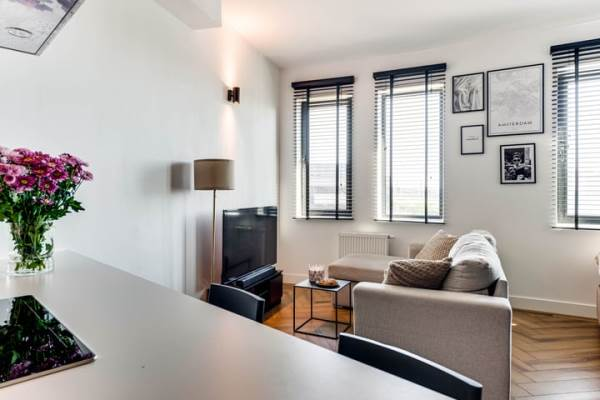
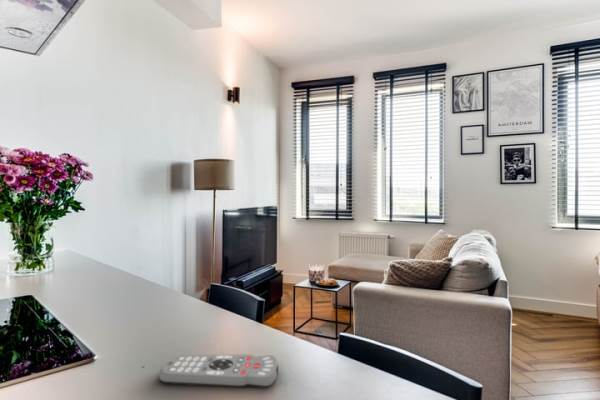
+ remote control (219, 370)
